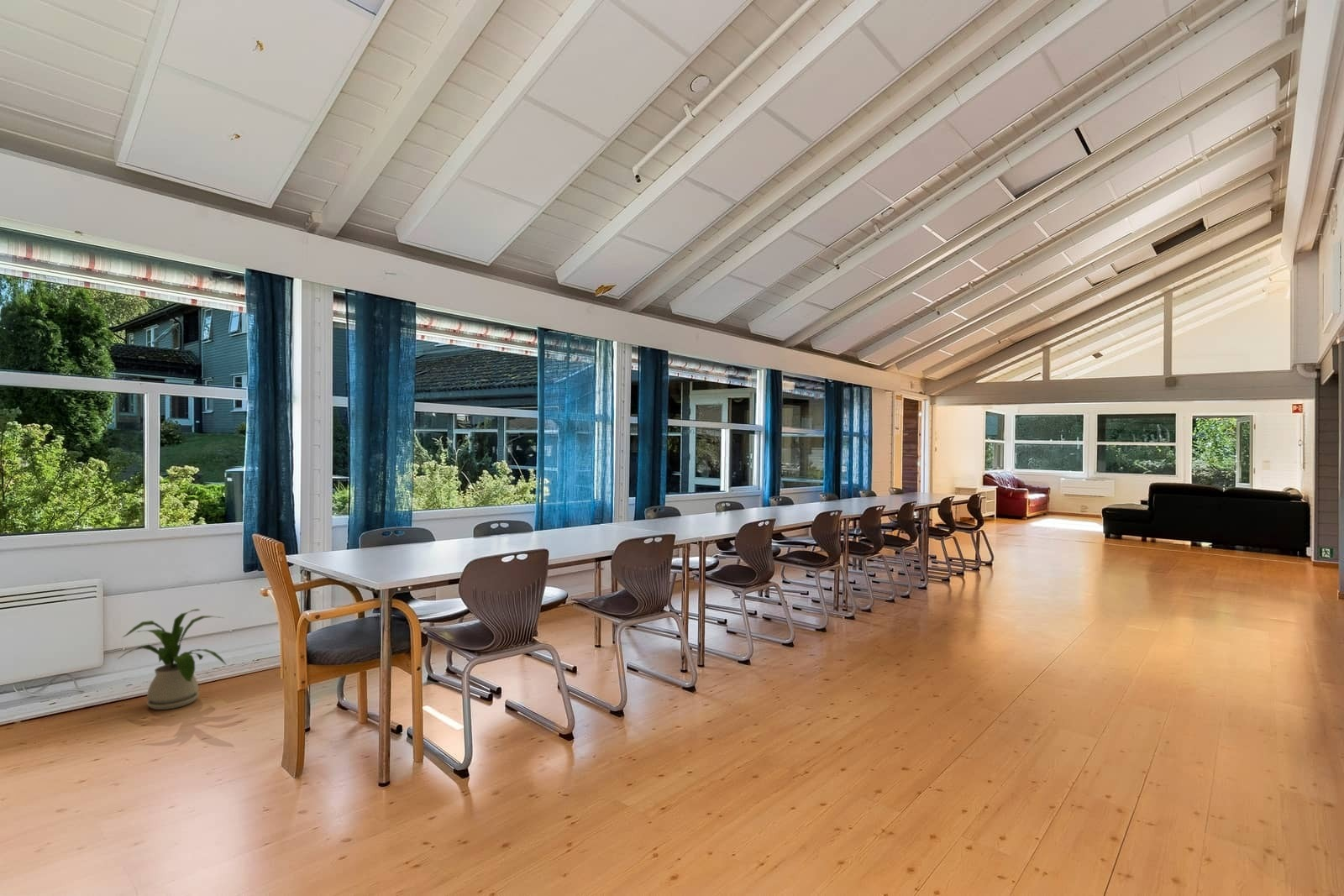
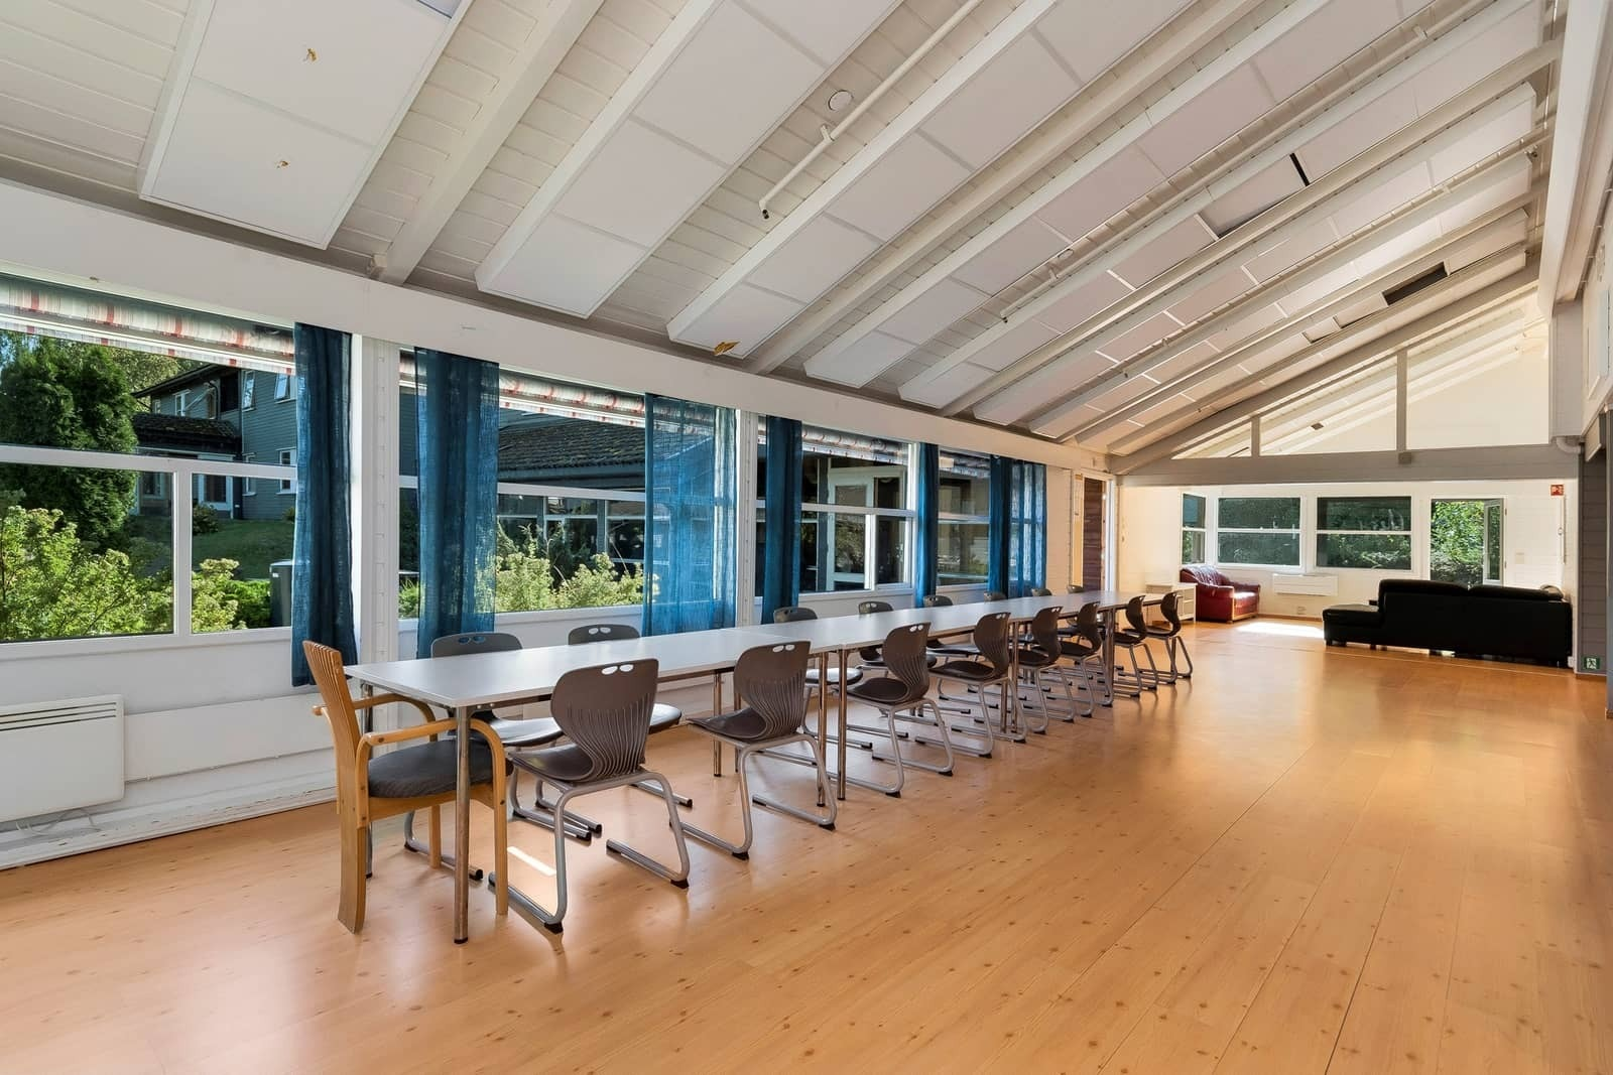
- house plant (174, 652)
